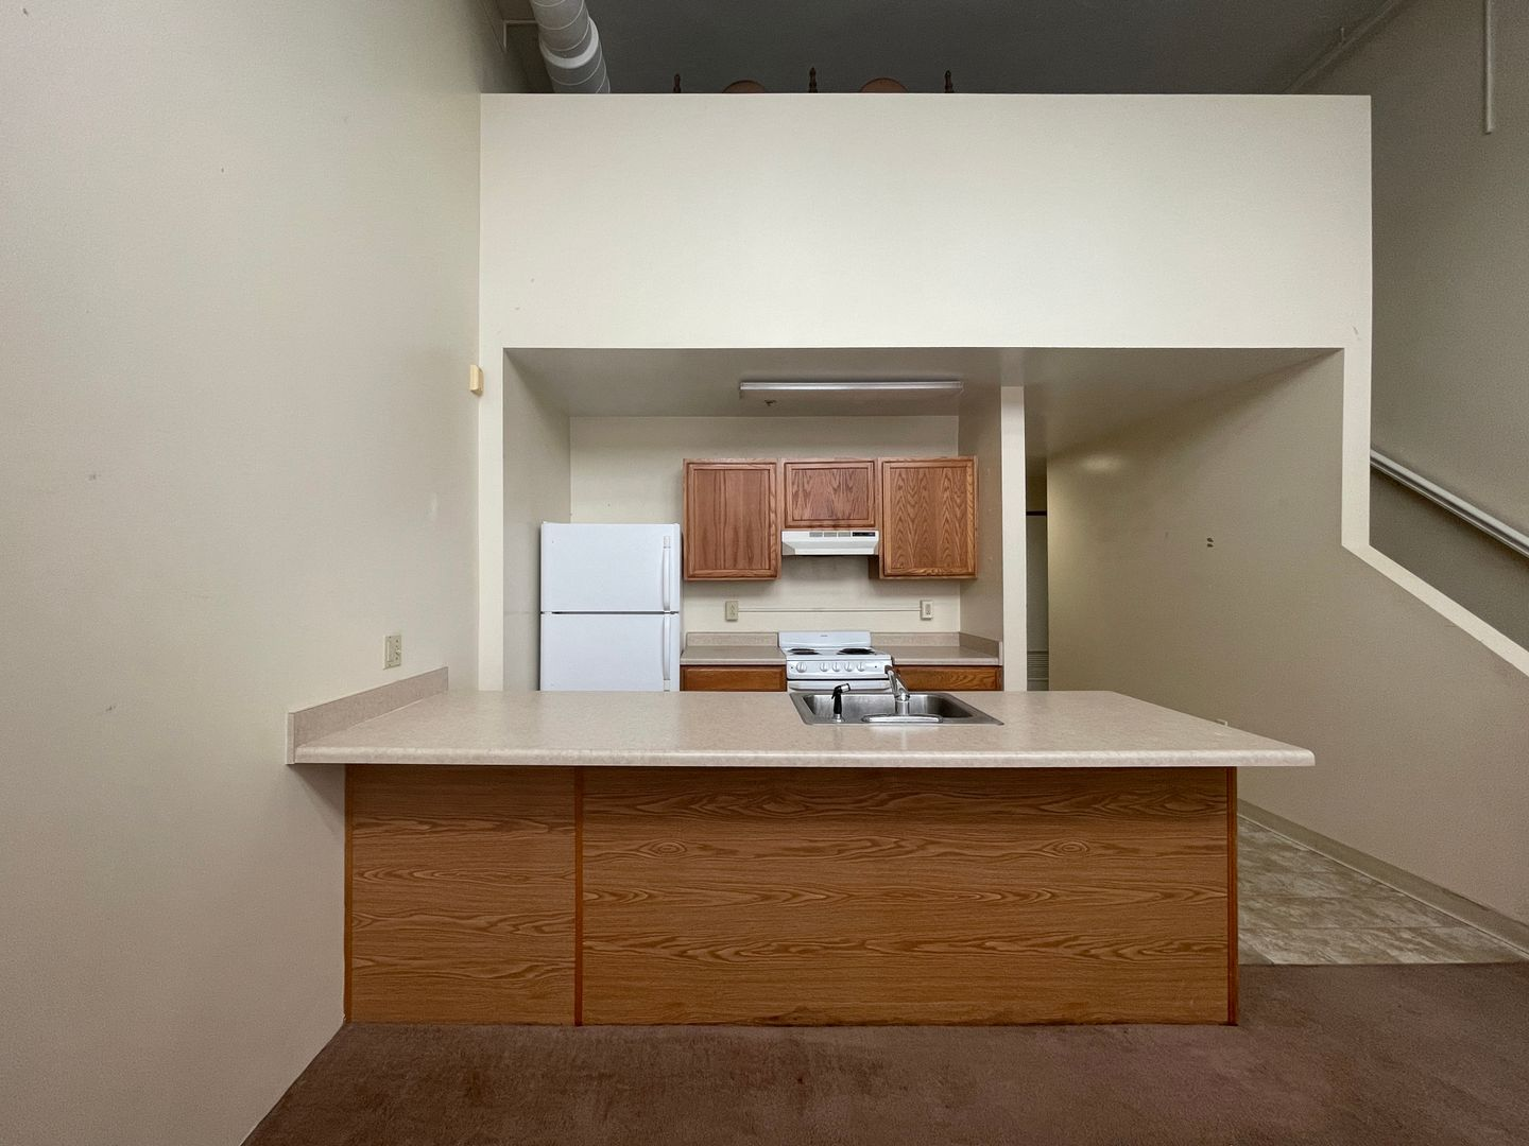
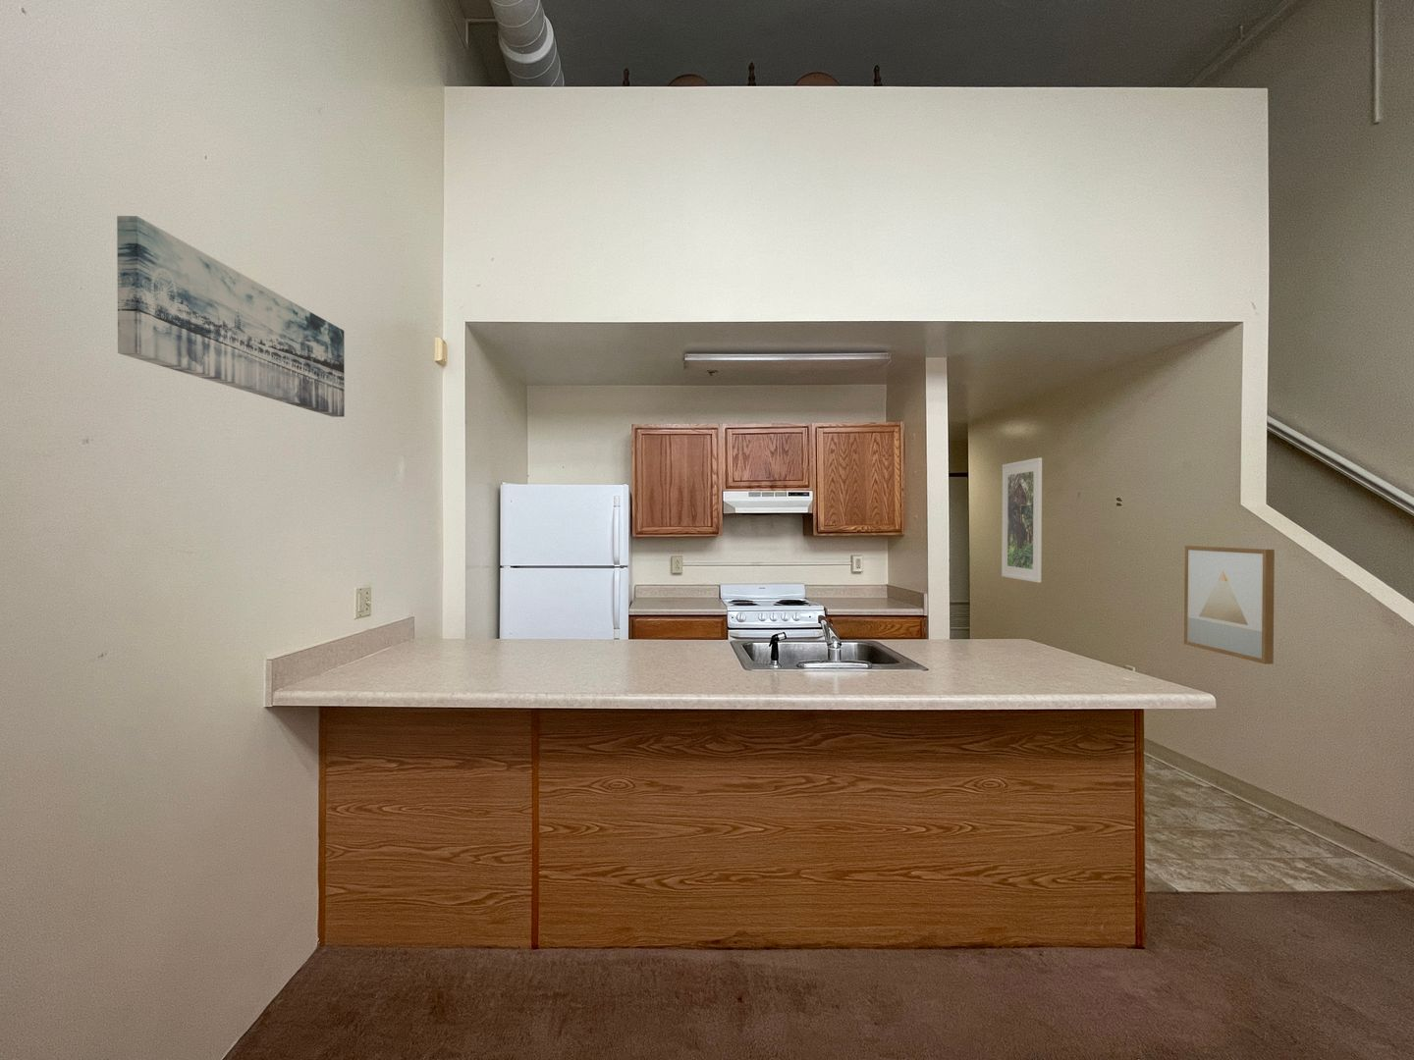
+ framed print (1020, 520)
+ wall art (1226, 600)
+ wall art (256, 338)
